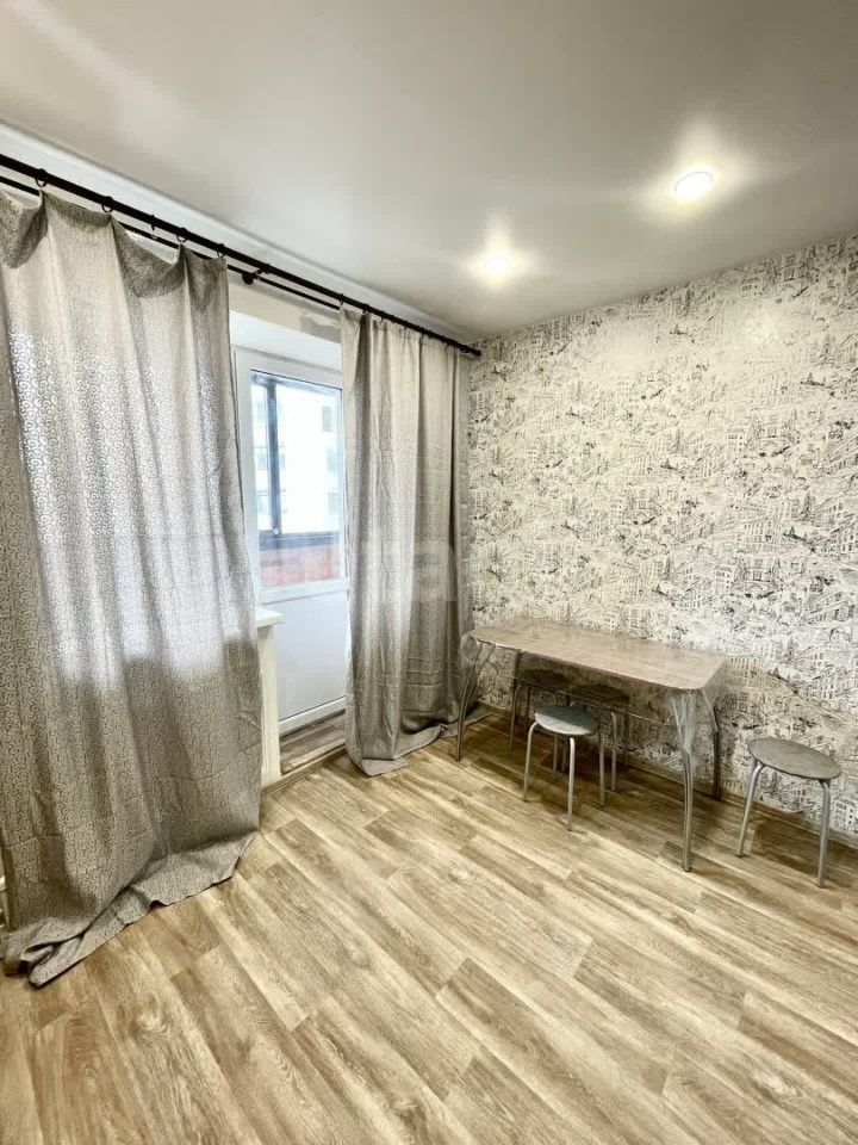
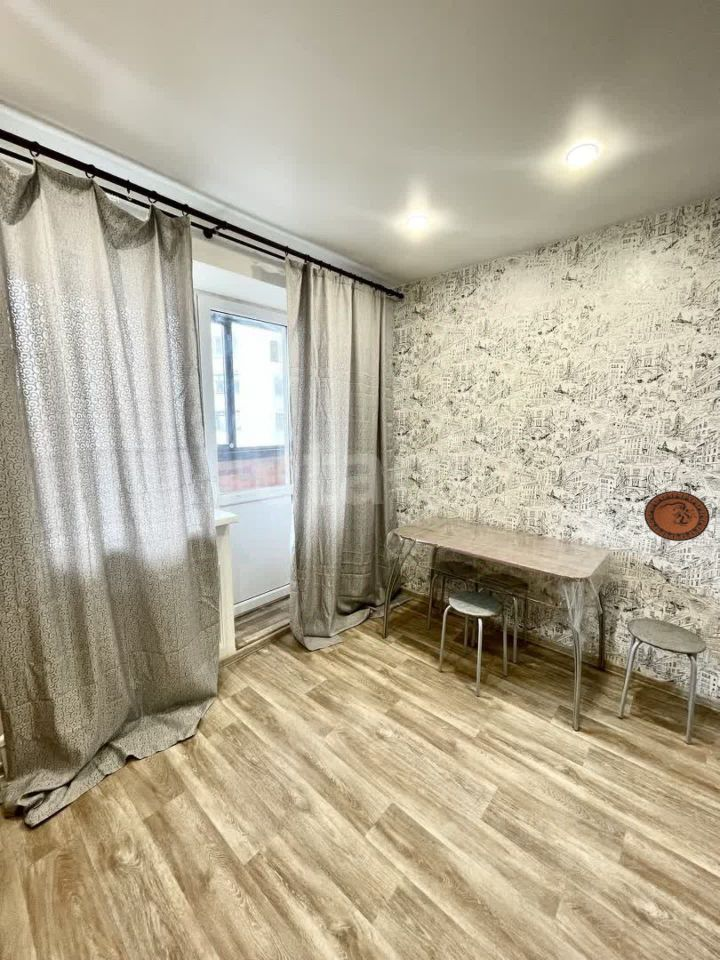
+ decorative plate (675, 515)
